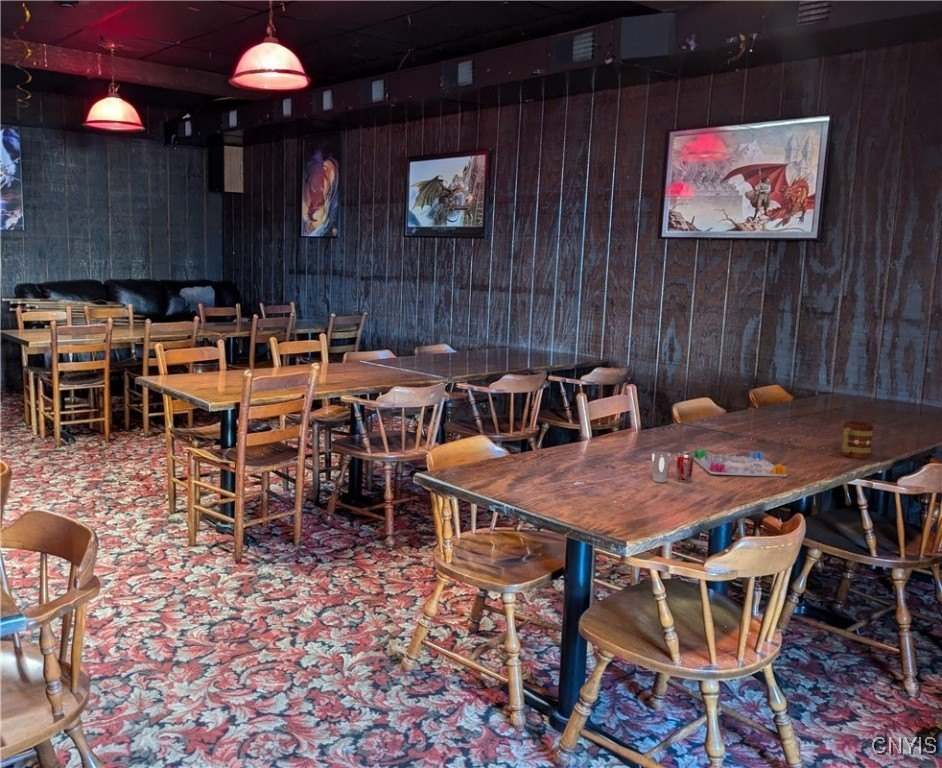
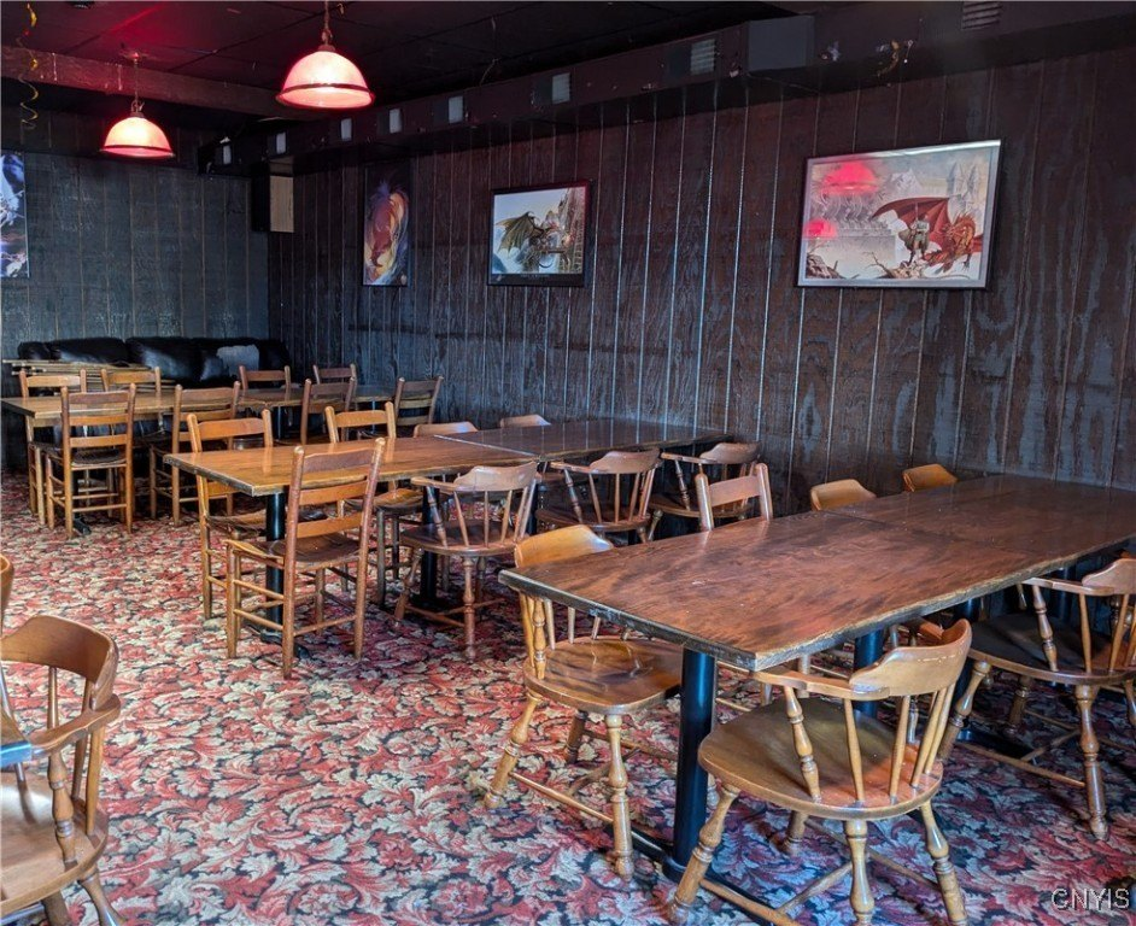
- mug (854, 440)
- board game (737, 462)
- beverage can (669, 466)
